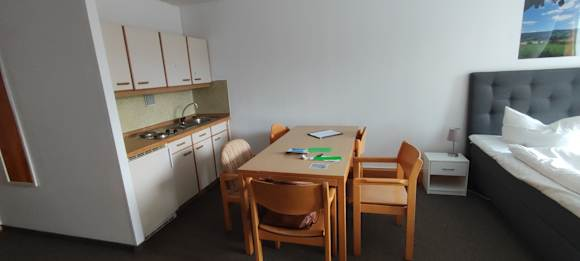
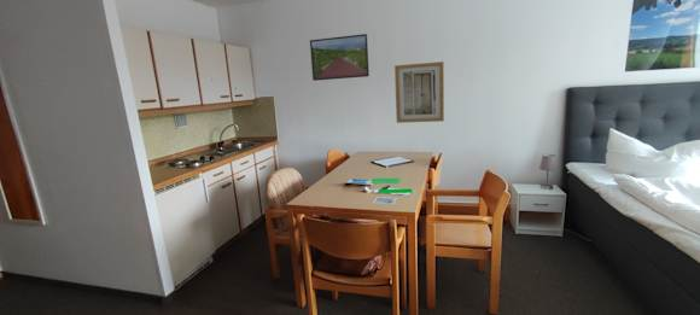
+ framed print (338, 58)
+ wall art (419, 93)
